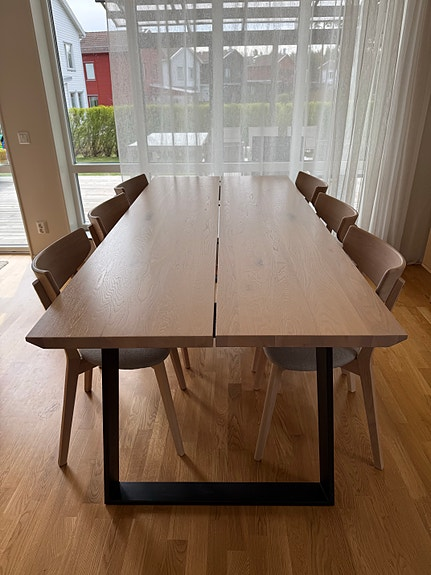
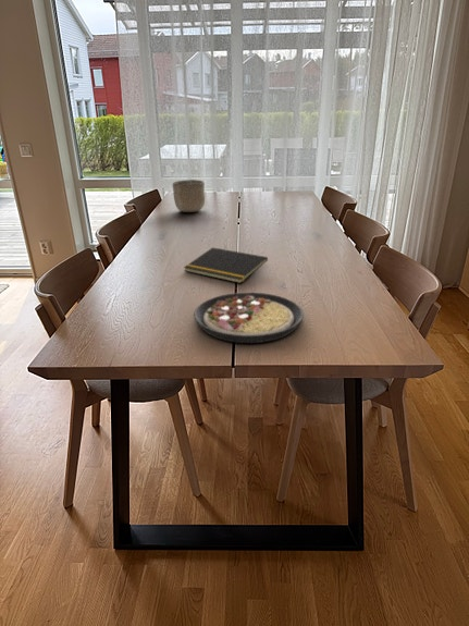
+ plate (248, 314)
+ notepad (225, 263)
+ bowl (188, 196)
